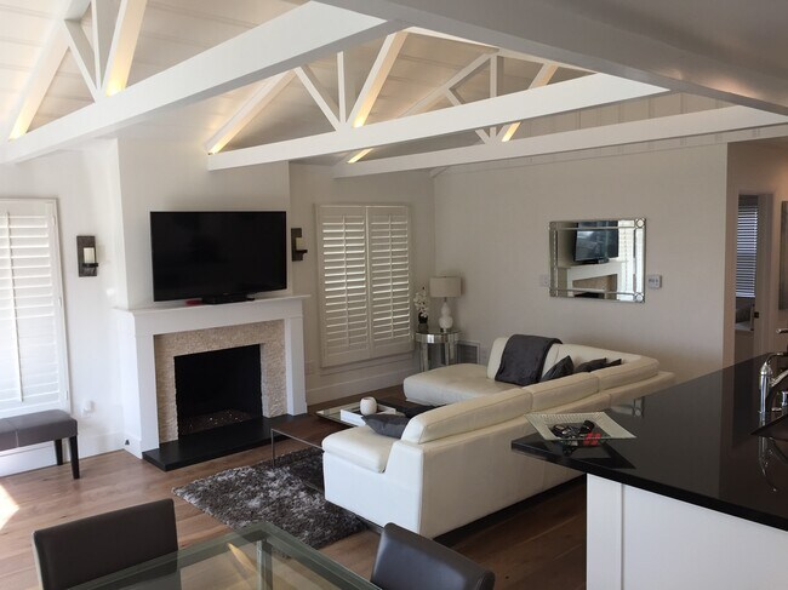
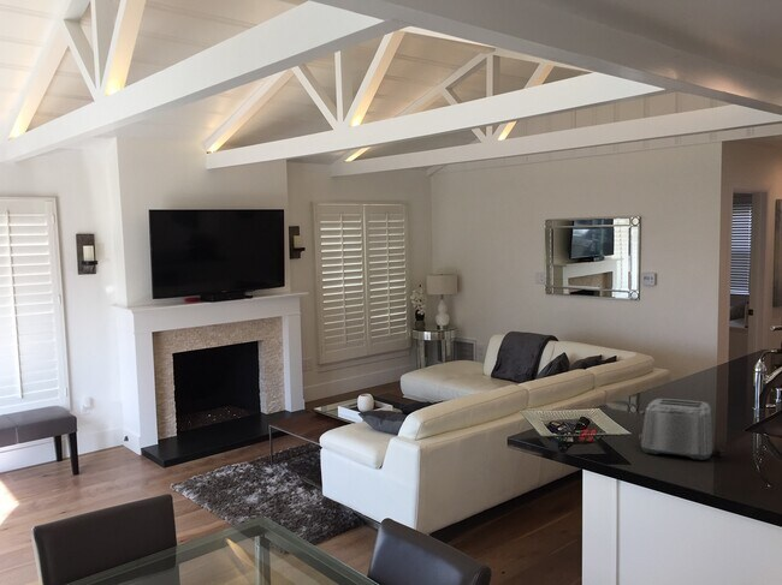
+ toaster (680, 428)
